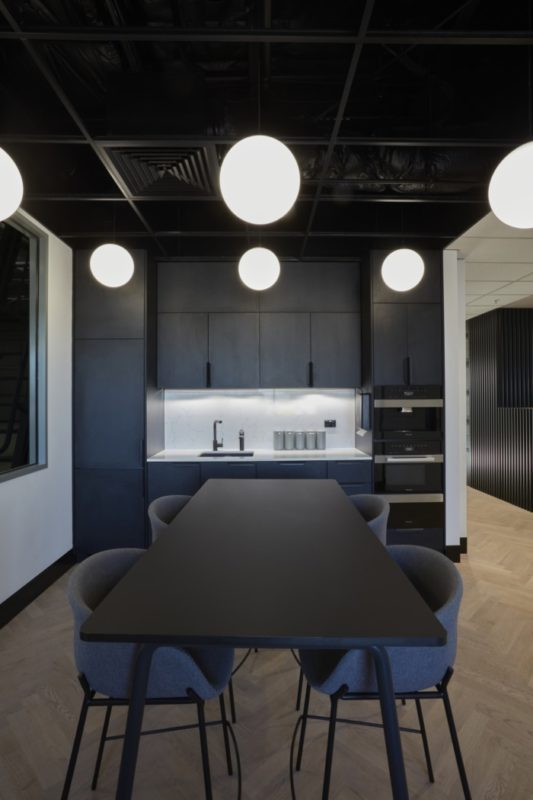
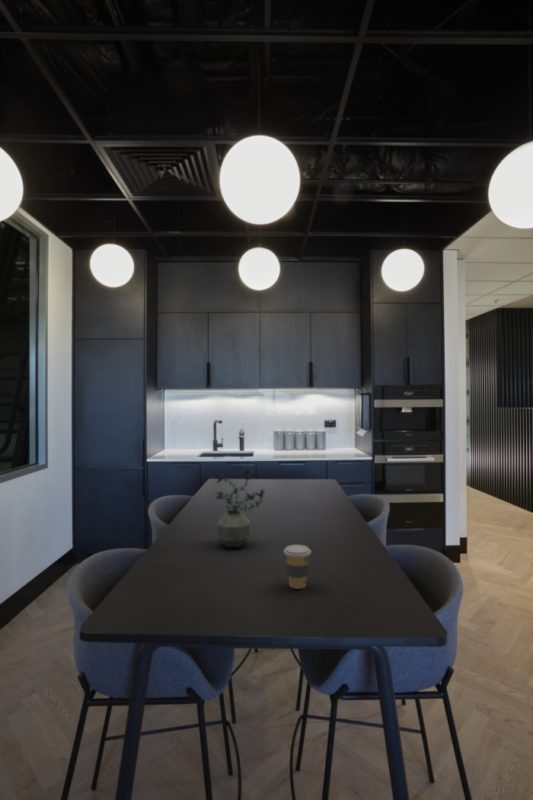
+ potted plant (239, 506)
+ coffee cup (297, 566)
